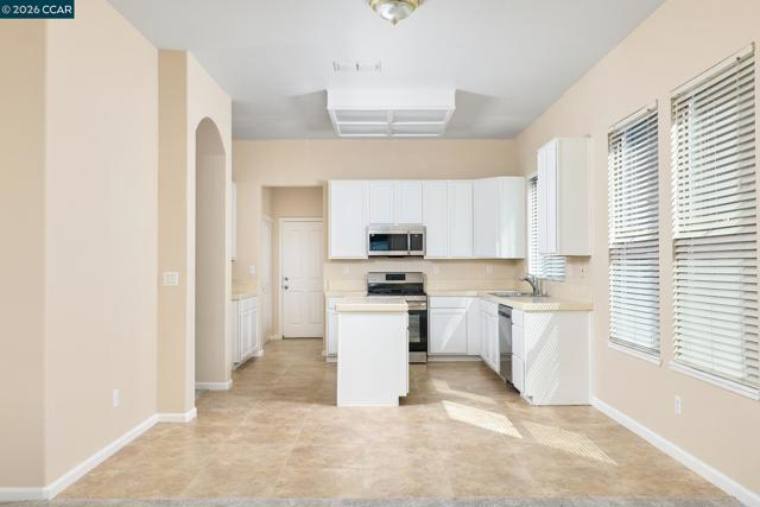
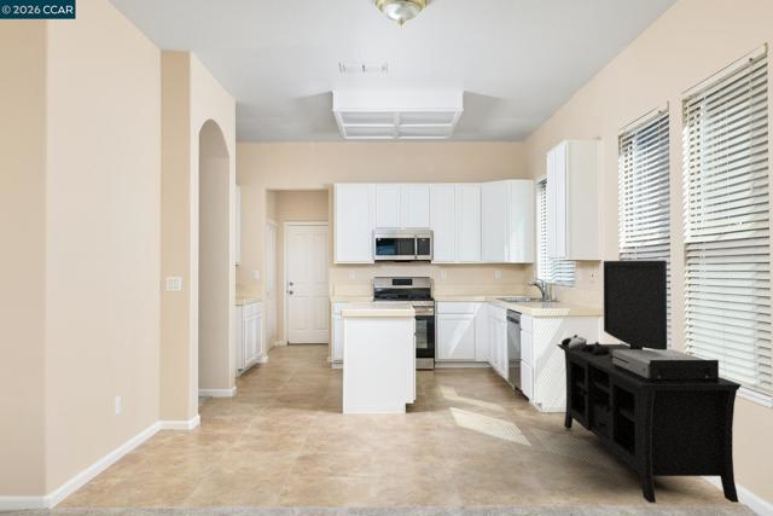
+ media console (629, 359)
